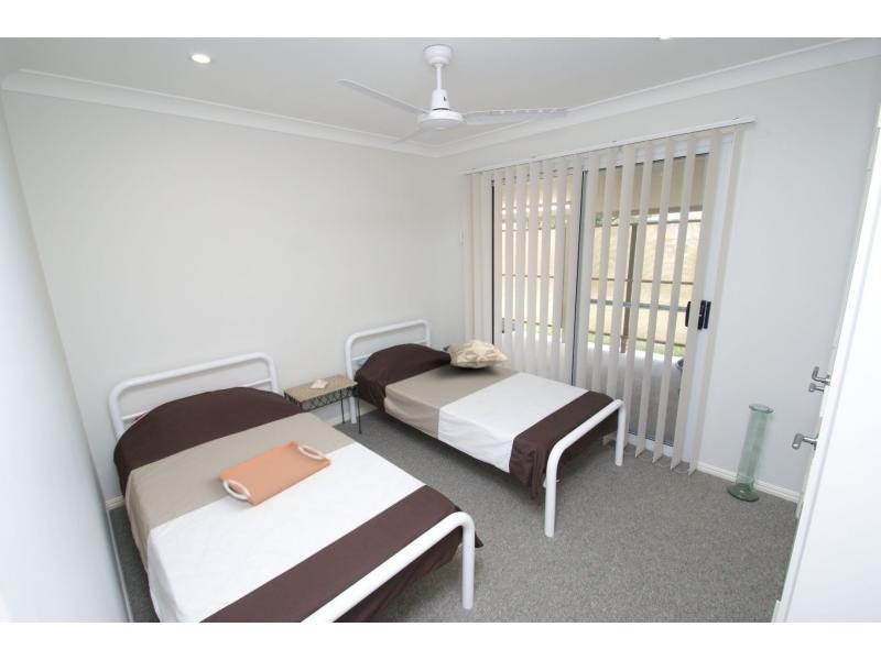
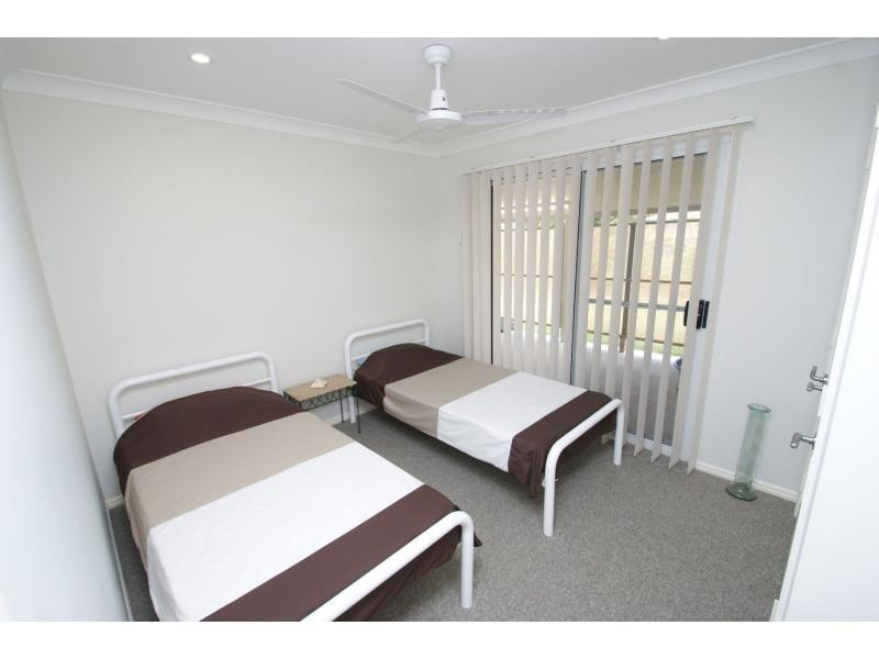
- decorative pillow (474, 353)
- serving tray (275, 469)
